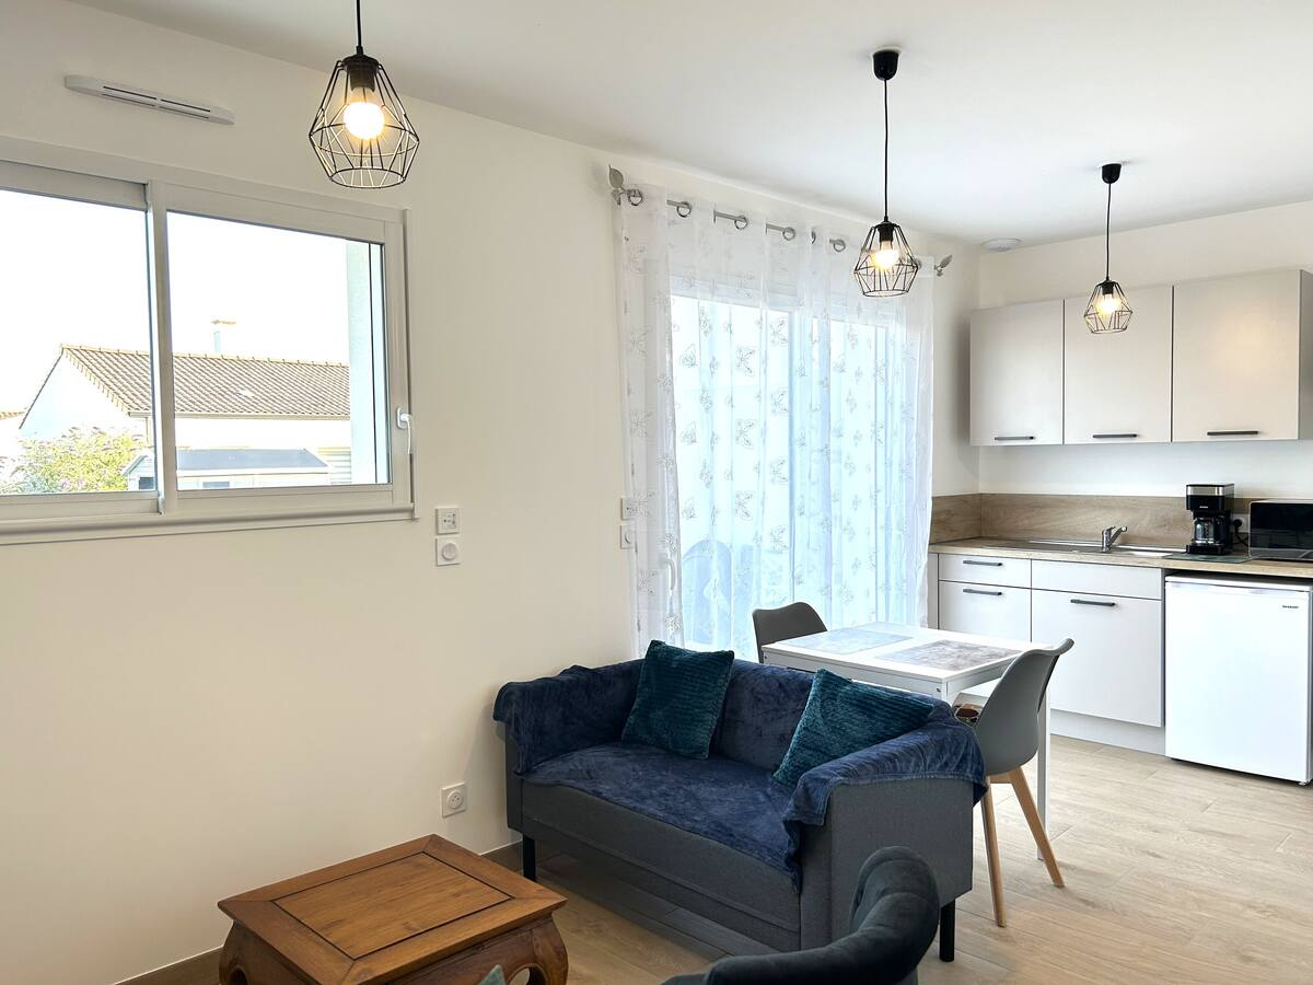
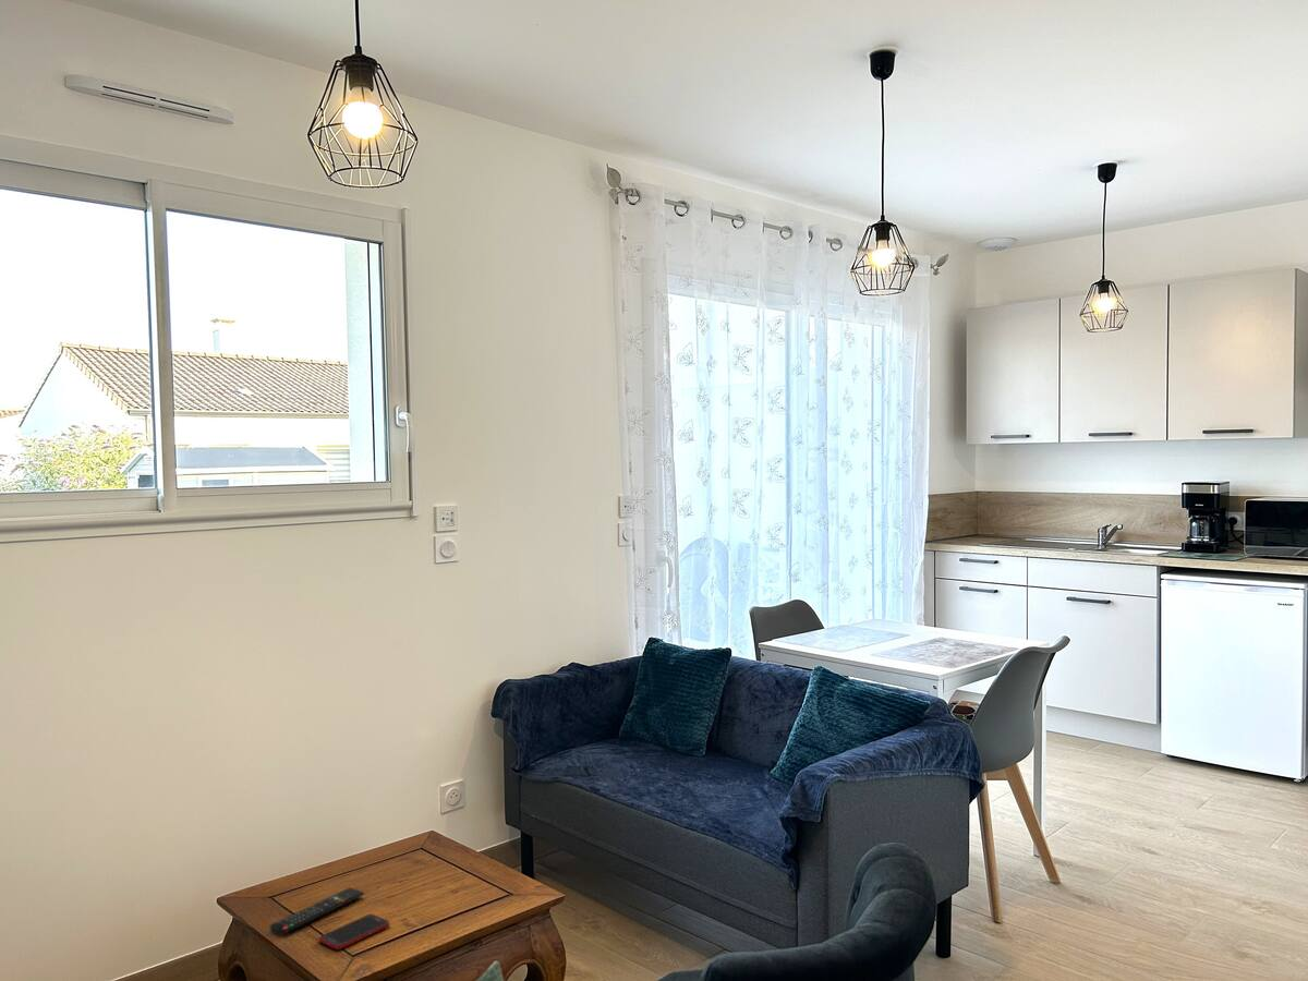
+ remote control (317, 911)
+ cell phone (354, 931)
